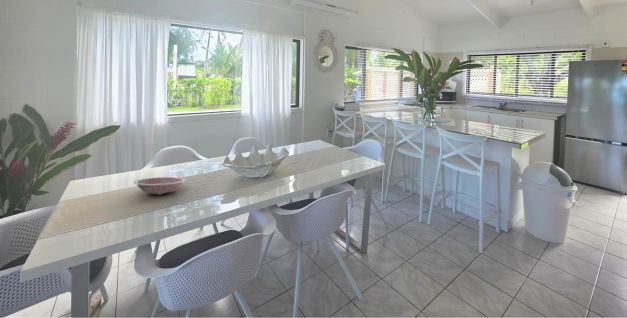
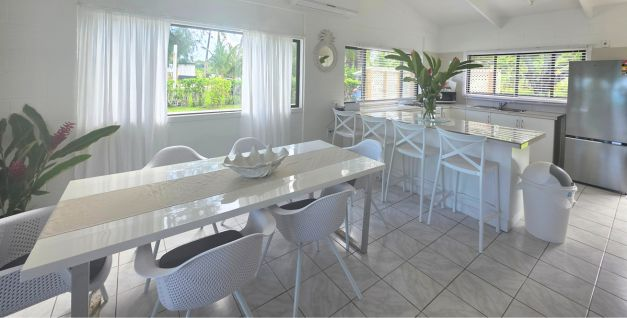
- bowl (160, 186)
